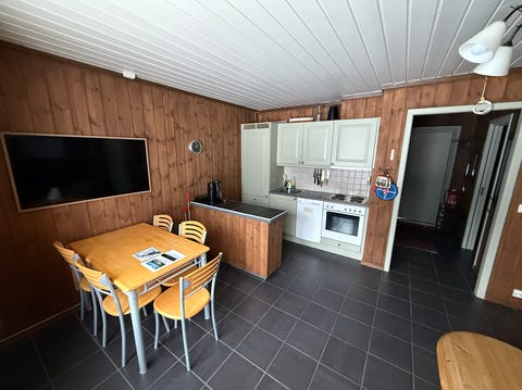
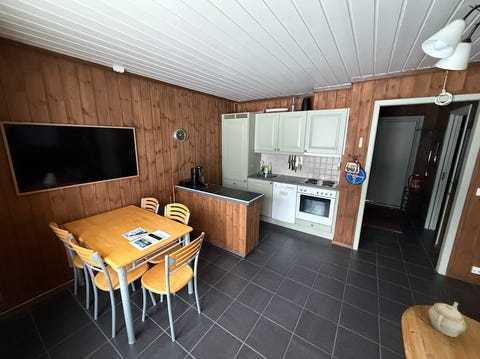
+ teapot (446, 317)
